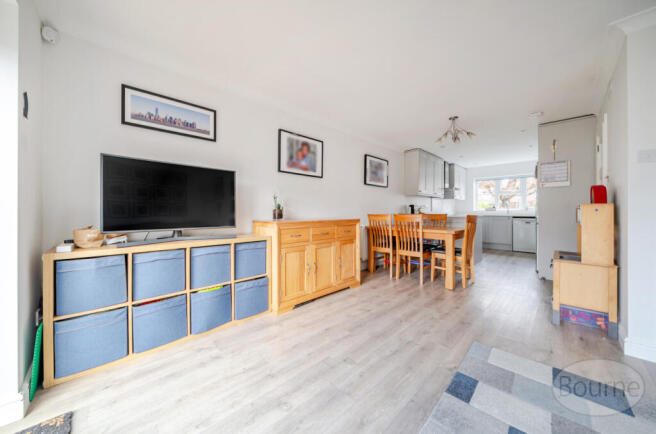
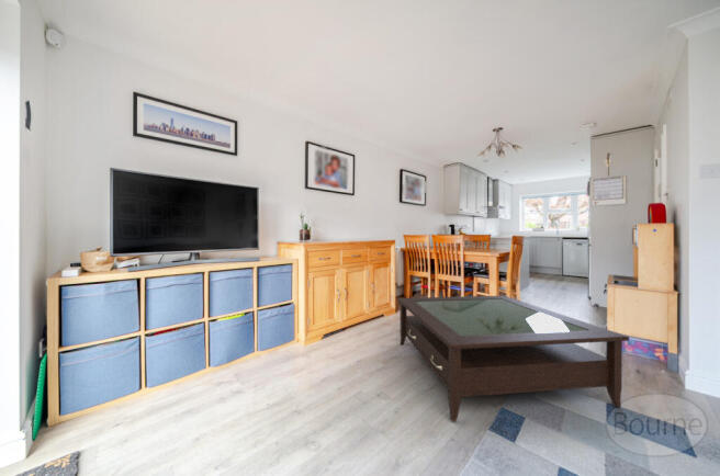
+ coffee table (485, 340)
